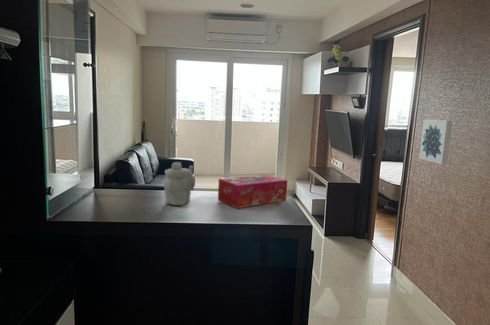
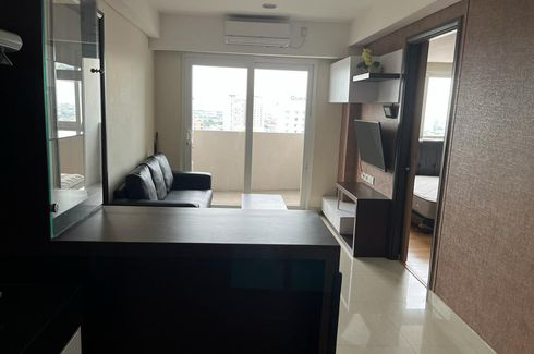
- wall art (434, 141)
- teapot (180, 181)
- tissue box (253, 190)
